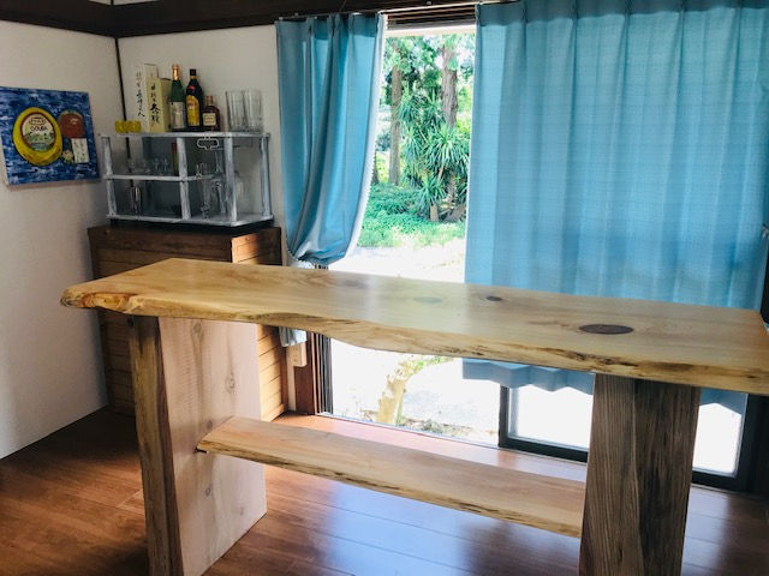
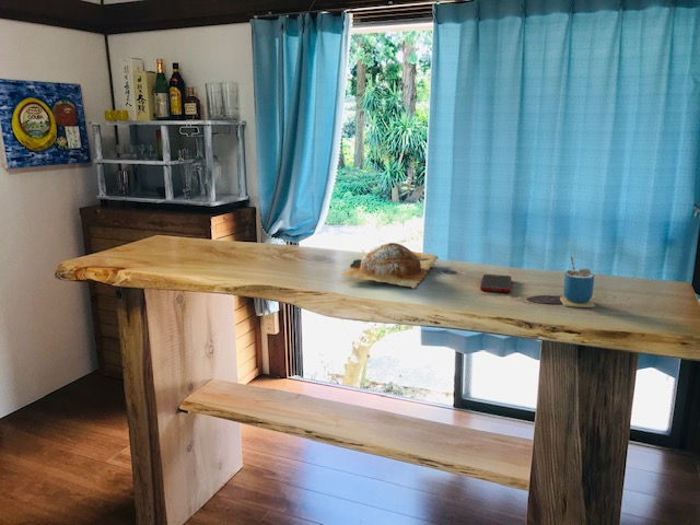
+ cup (579, 279)
+ chopping board (393, 256)
+ cell phone (495, 282)
